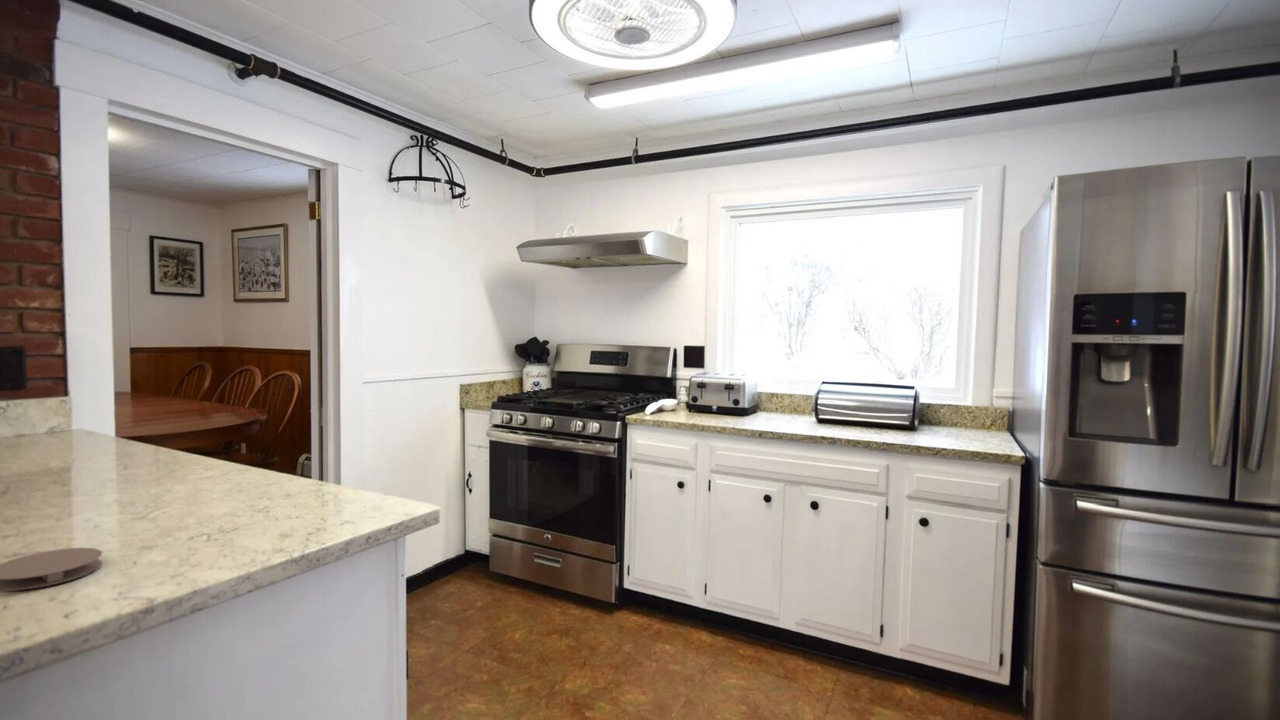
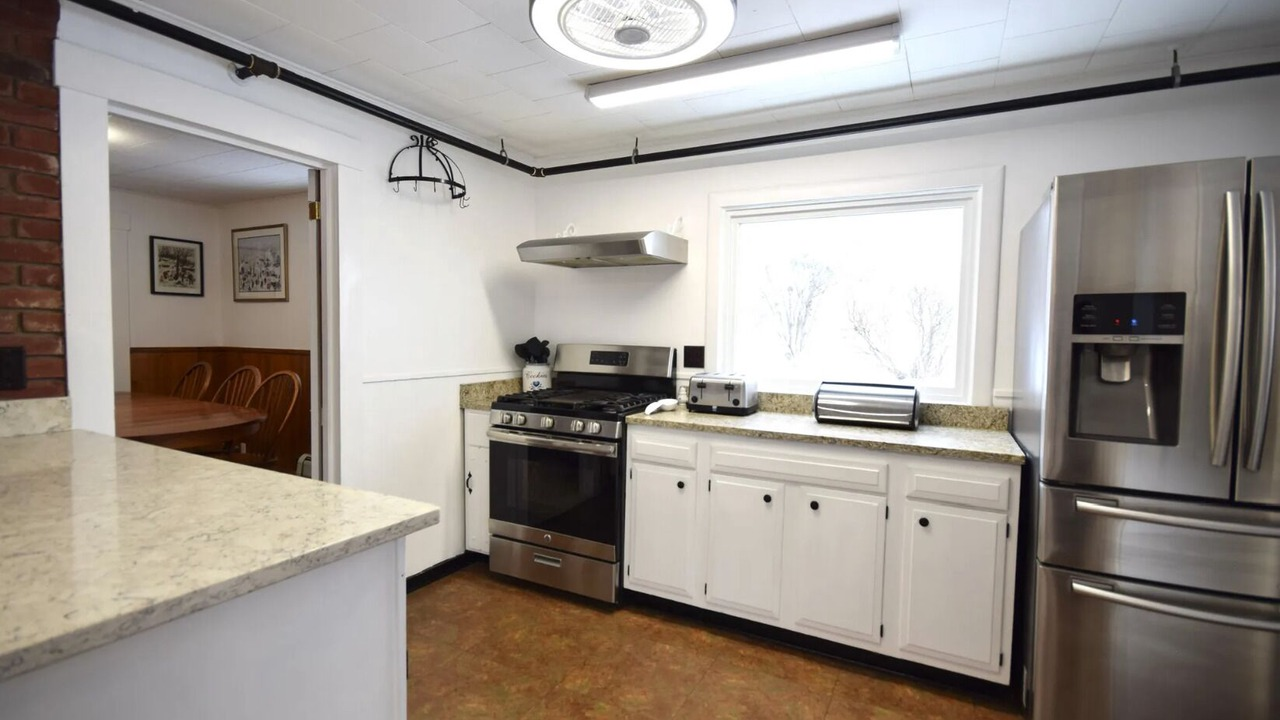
- coaster (47, 567)
